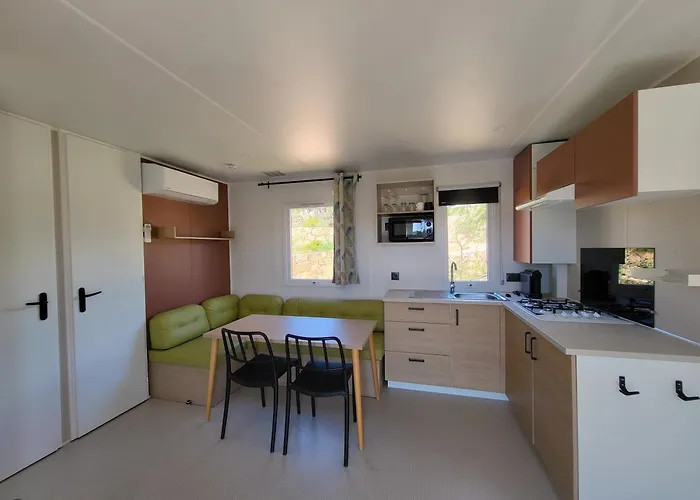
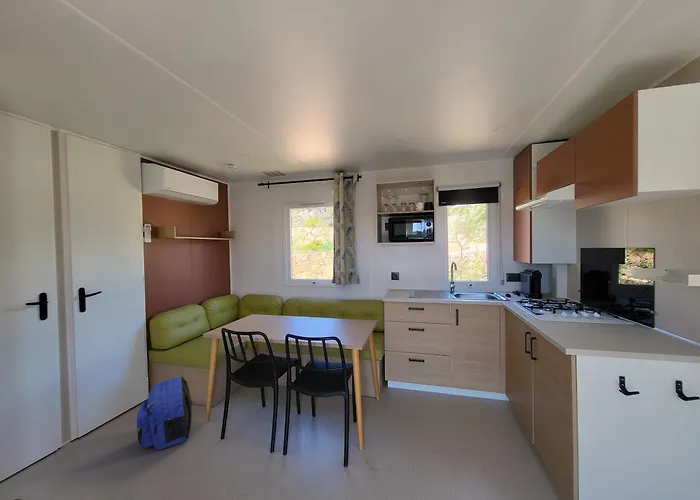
+ backpack (165, 410)
